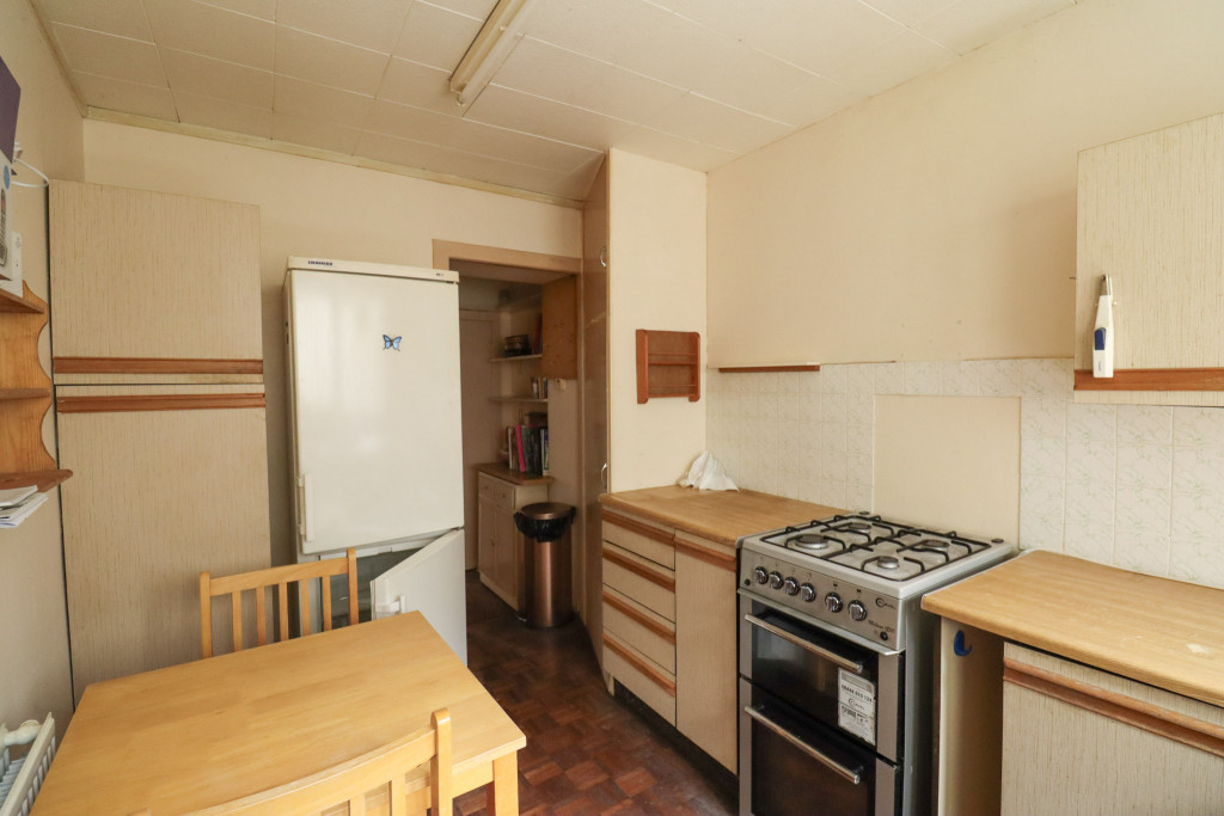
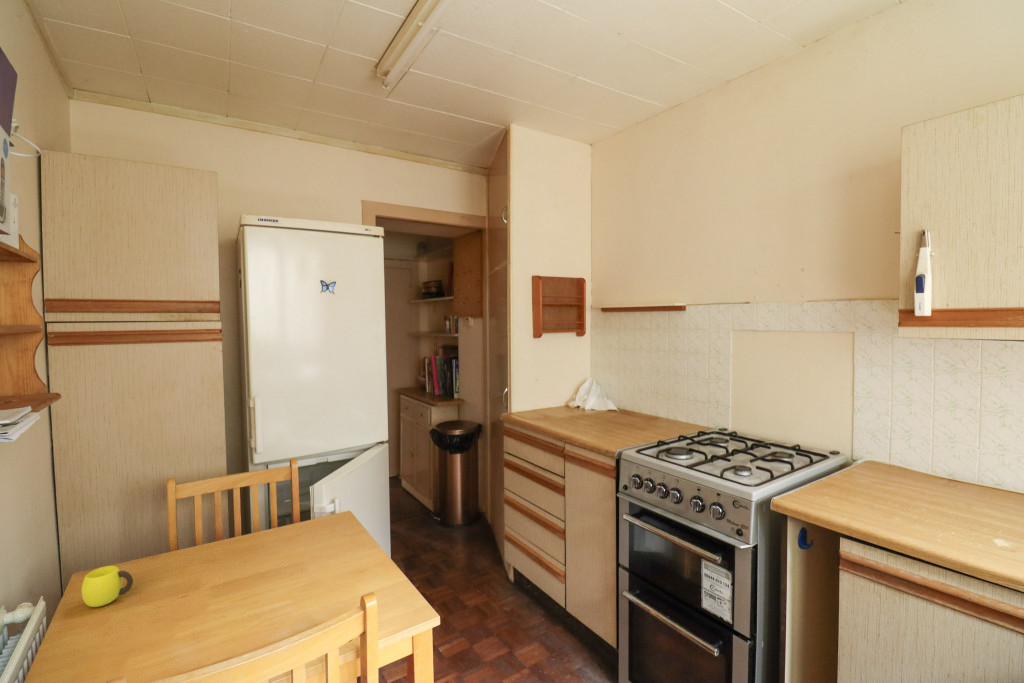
+ cup (108, 585)
